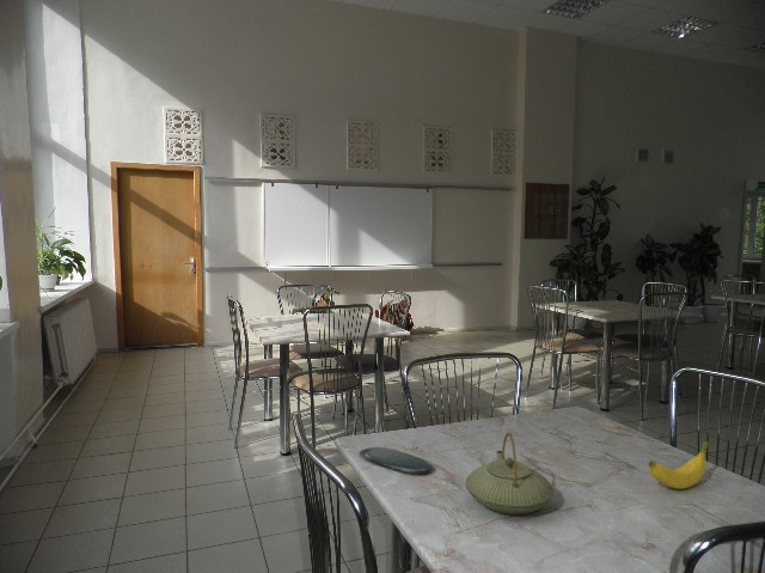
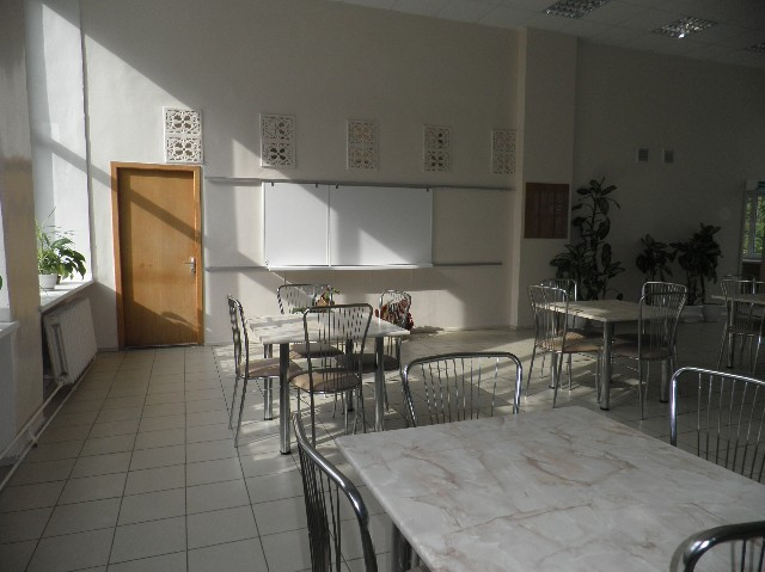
- teapot (508, 465)
- banana (680, 467)
- oval tray (394, 459)
